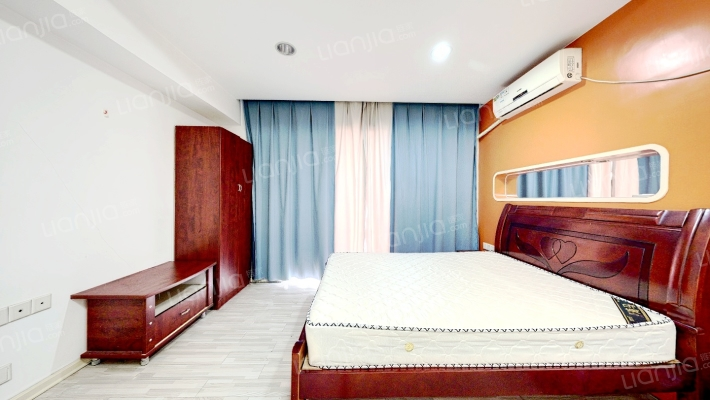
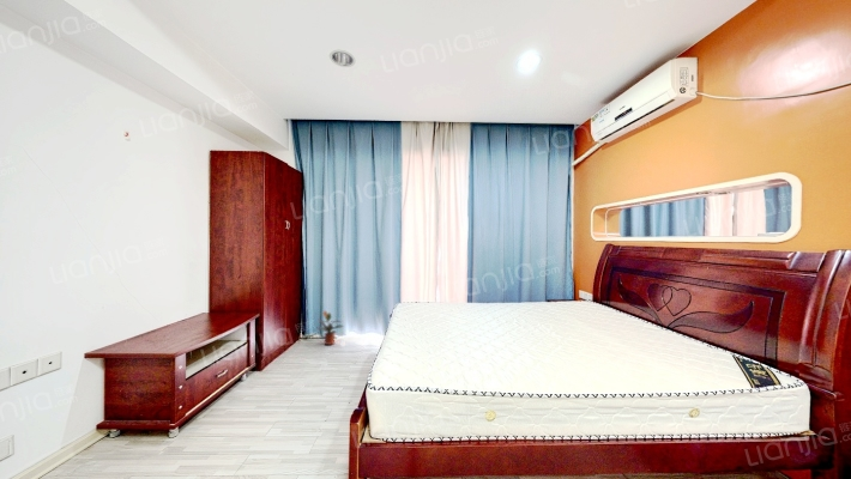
+ potted plant (328, 328)
